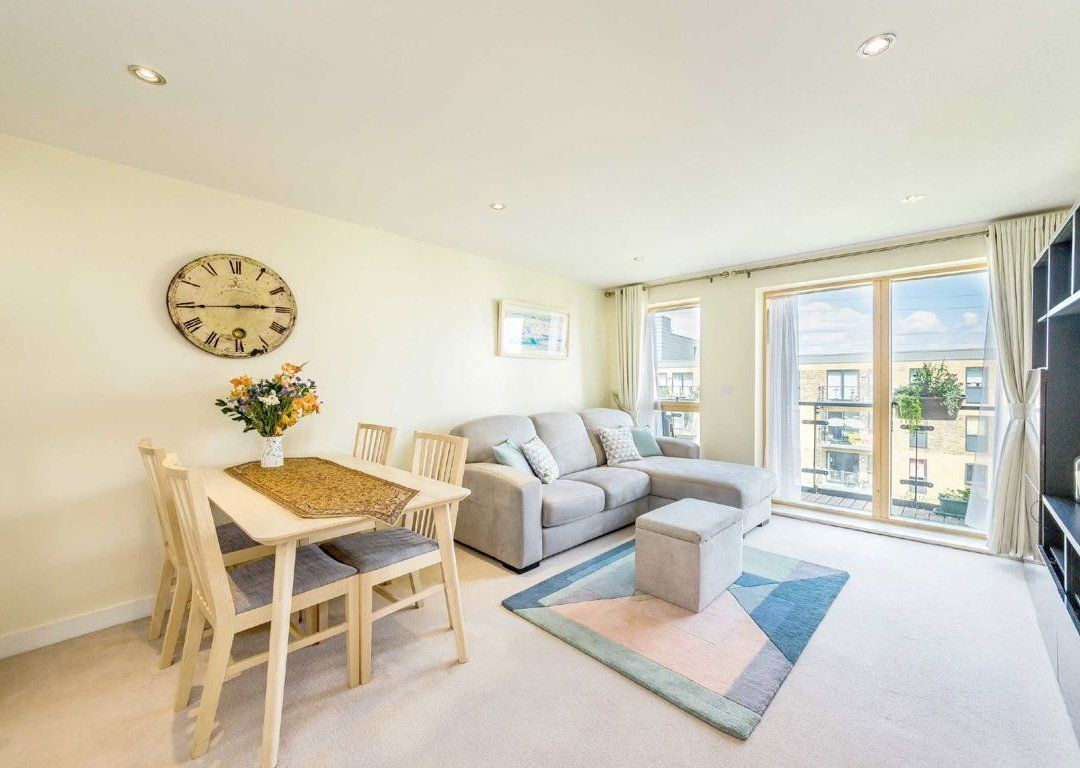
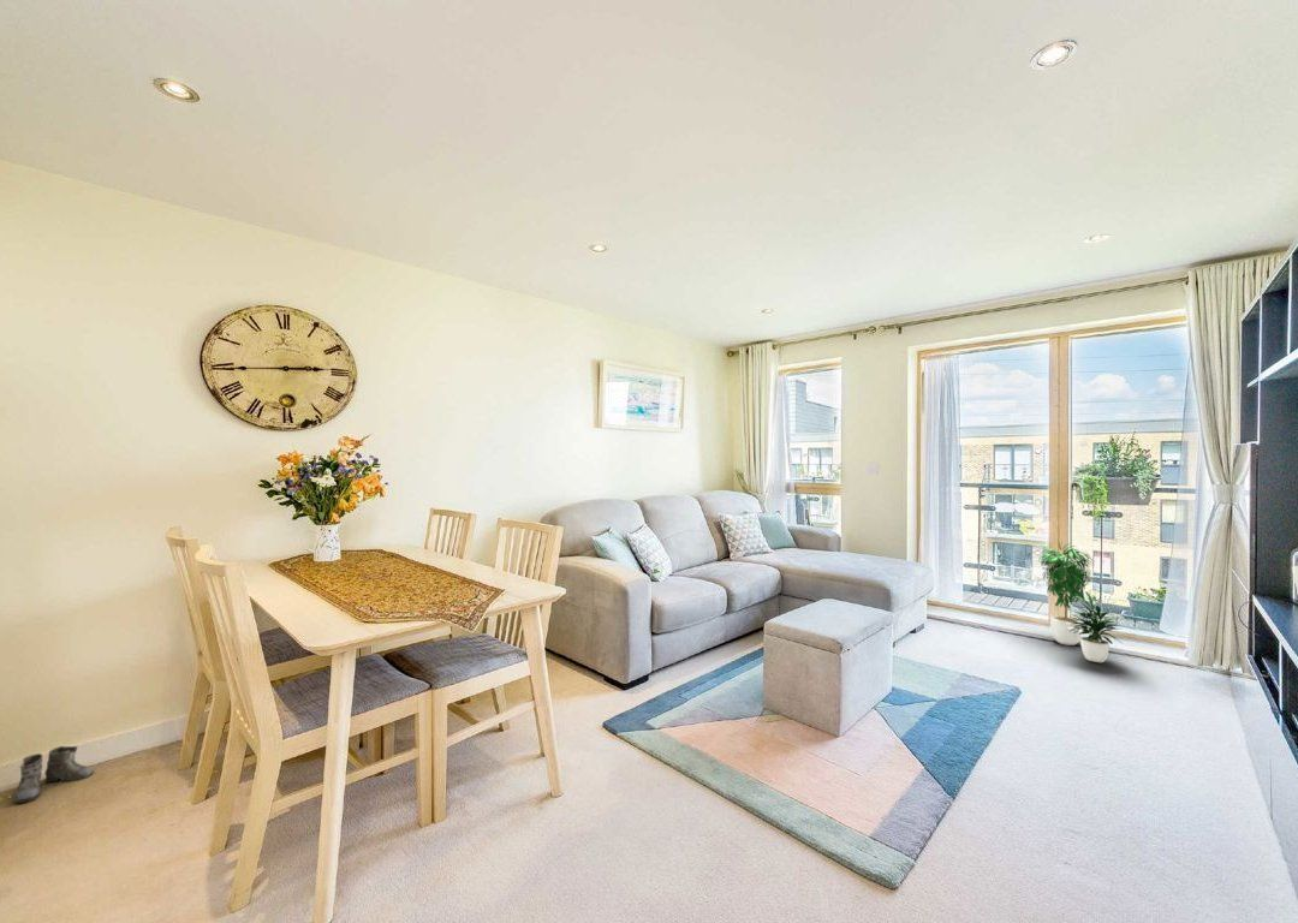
+ potted plant (1077, 596)
+ boots (48, 770)
